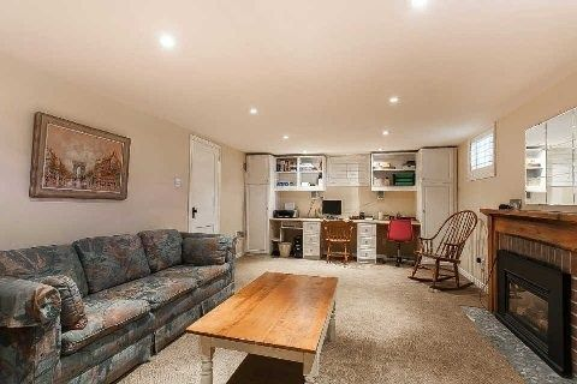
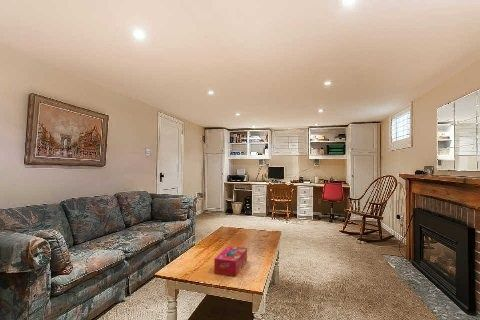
+ tissue box (231, 259)
